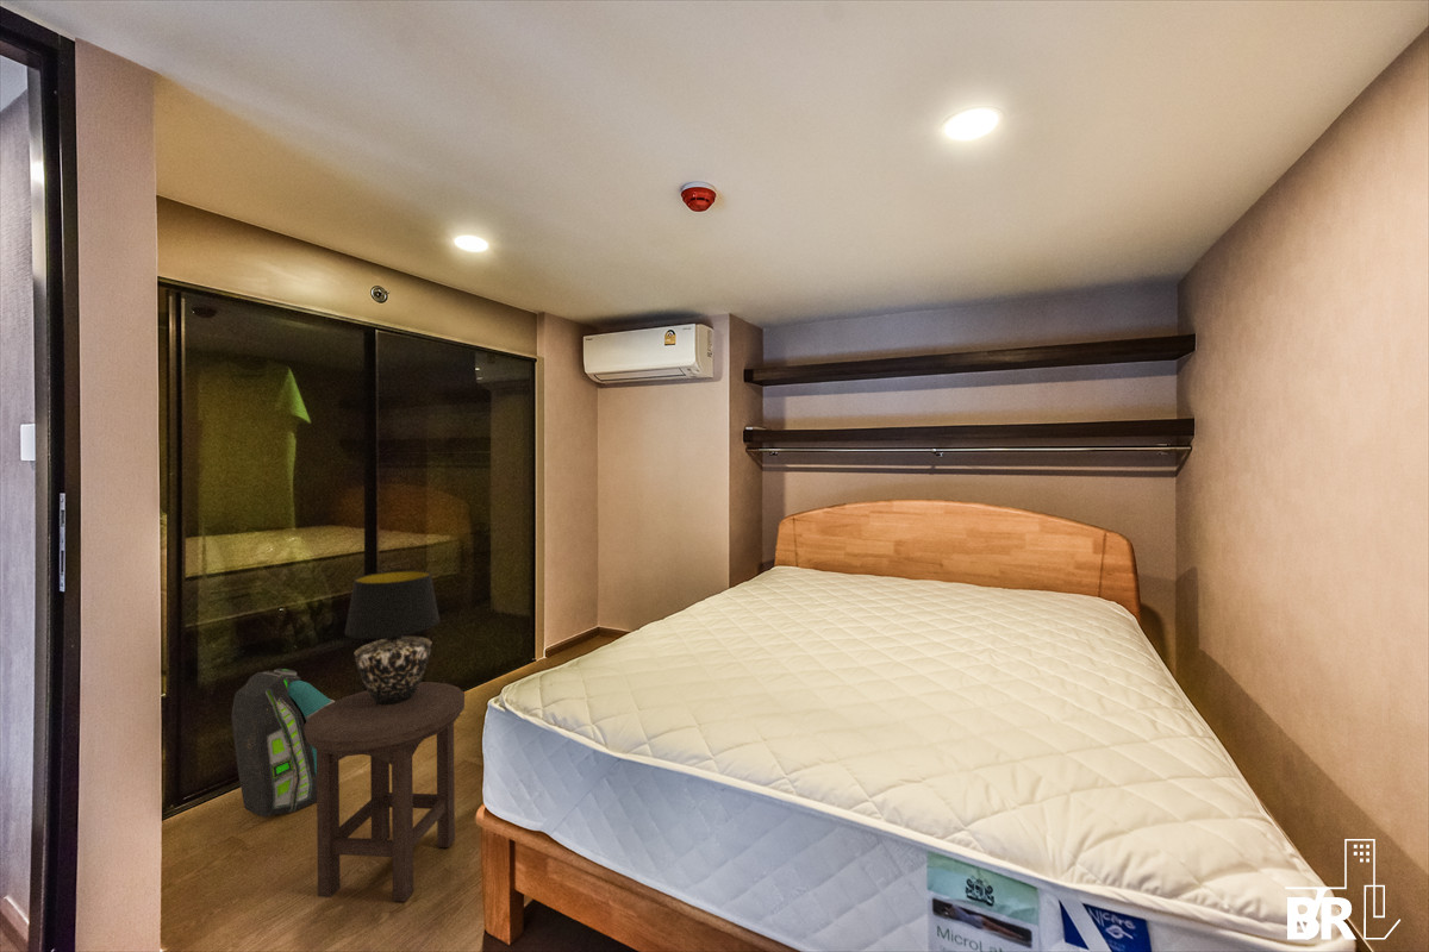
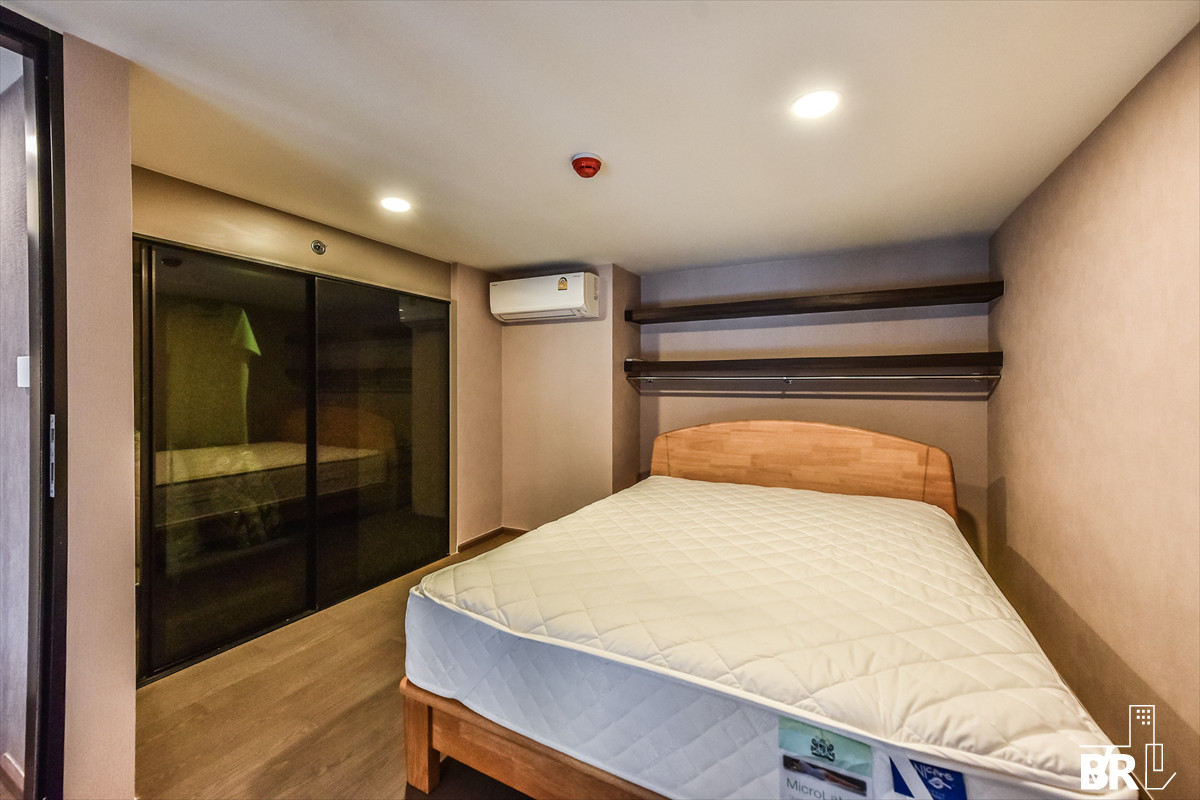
- table lamp (394, 637)
- backpack (285, 735)
- stool (388, 787)
